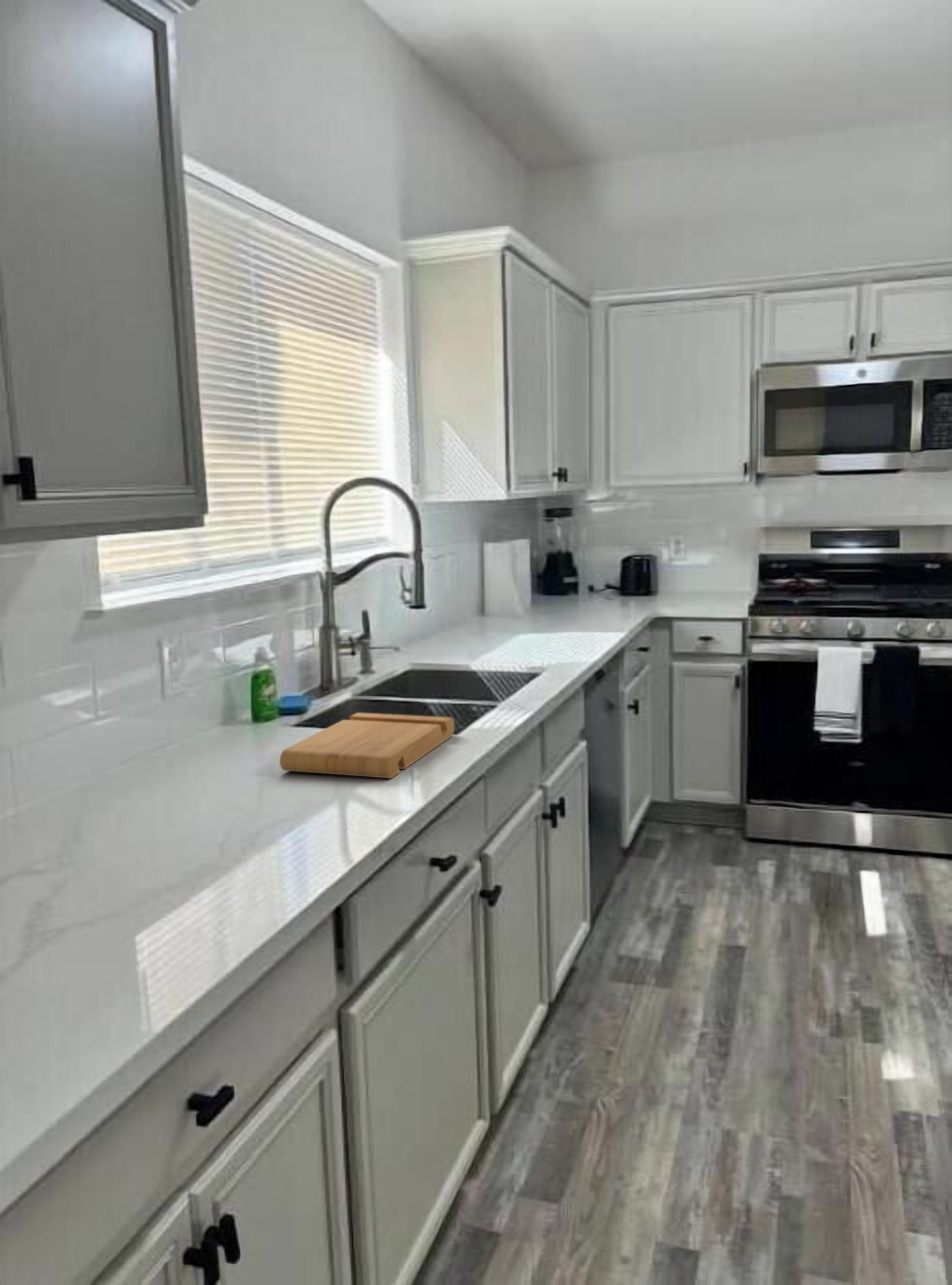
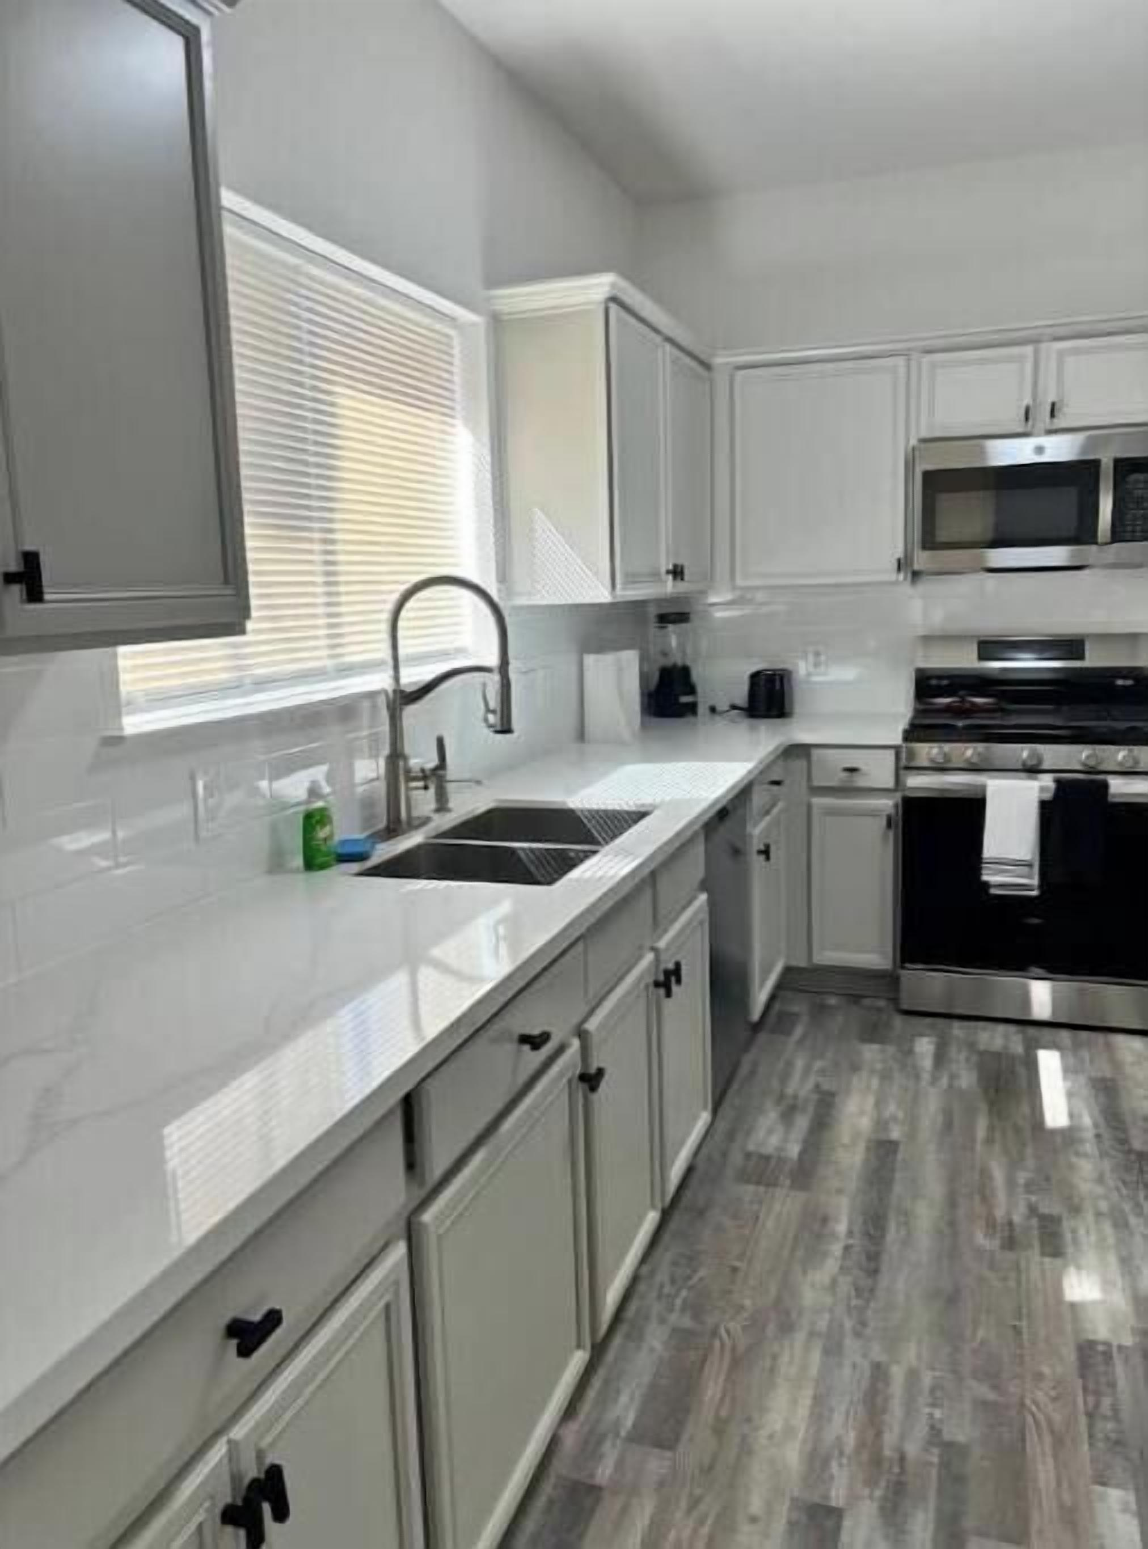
- cutting board (373, 742)
